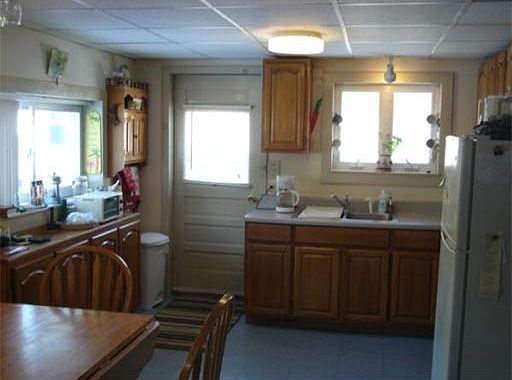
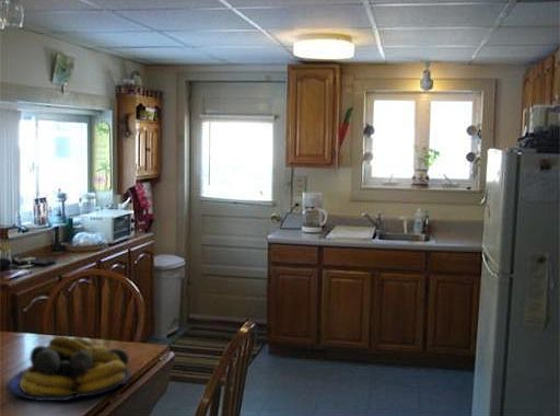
+ fruit bowl (70, 359)
